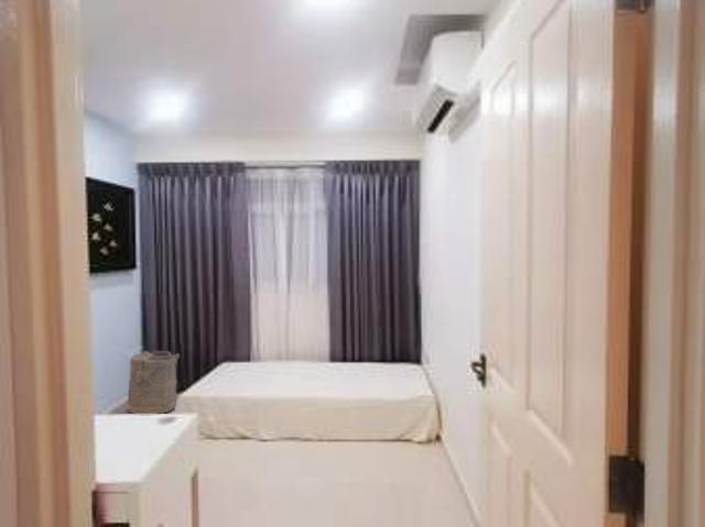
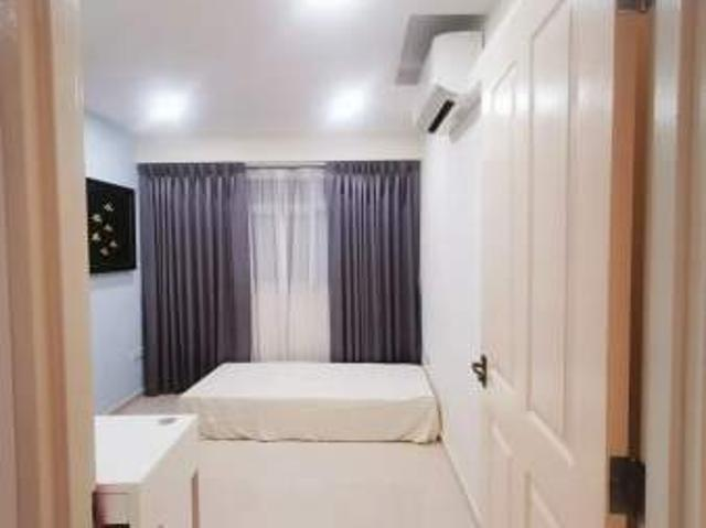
- laundry hamper (151, 380)
